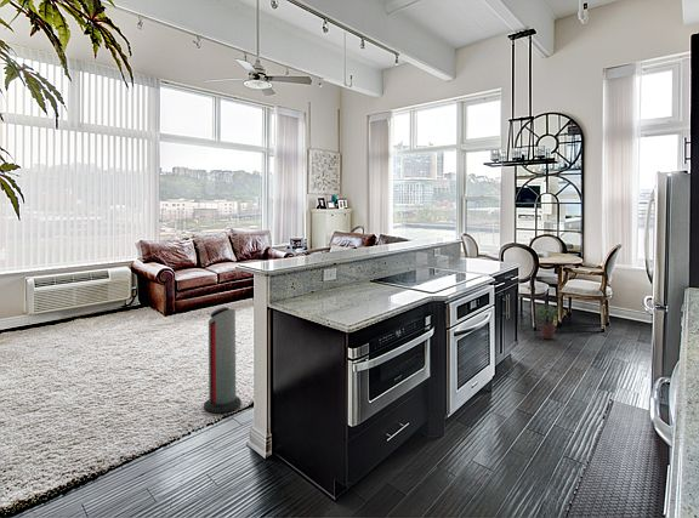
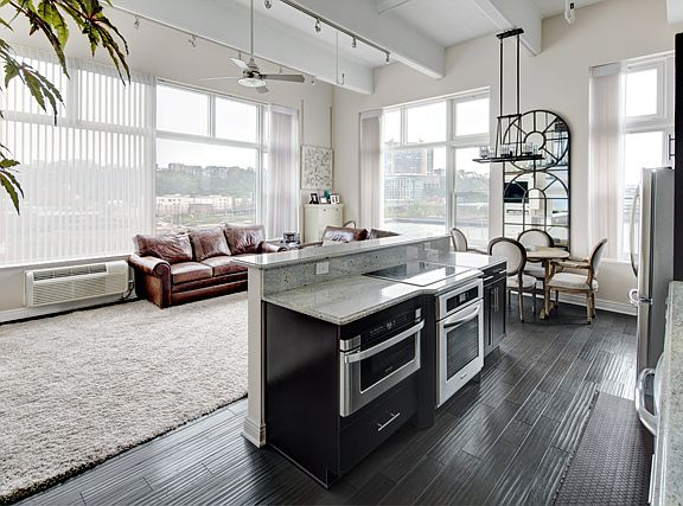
- potted plant (549, 320)
- air purifier (222, 355)
